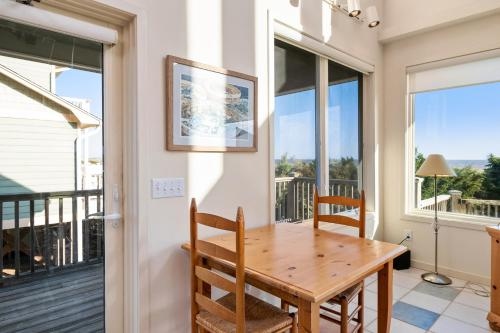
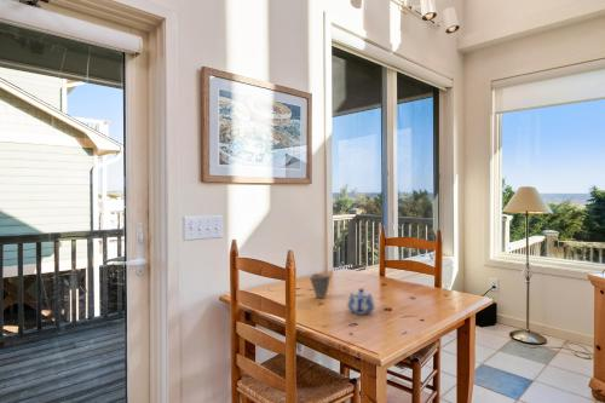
+ teapot (361, 299)
+ cup (319, 286)
